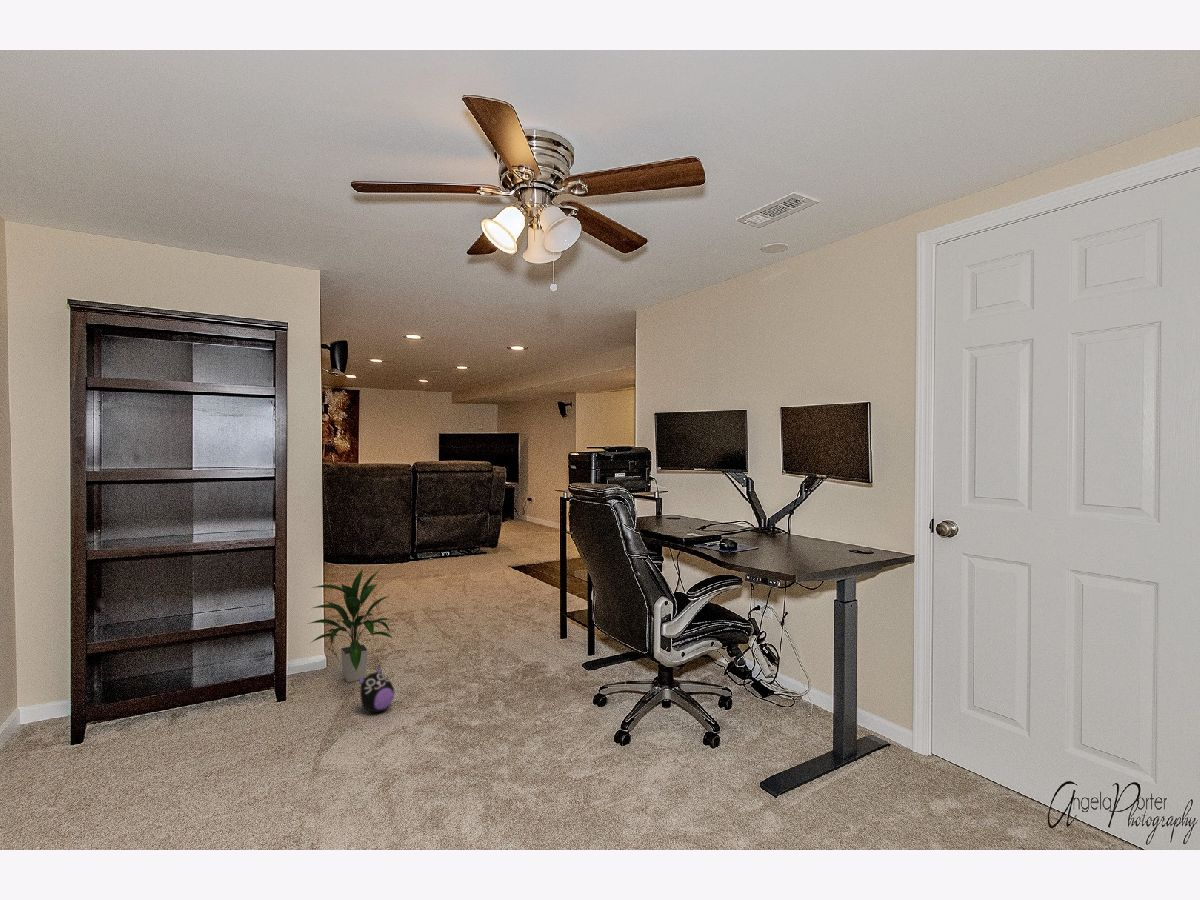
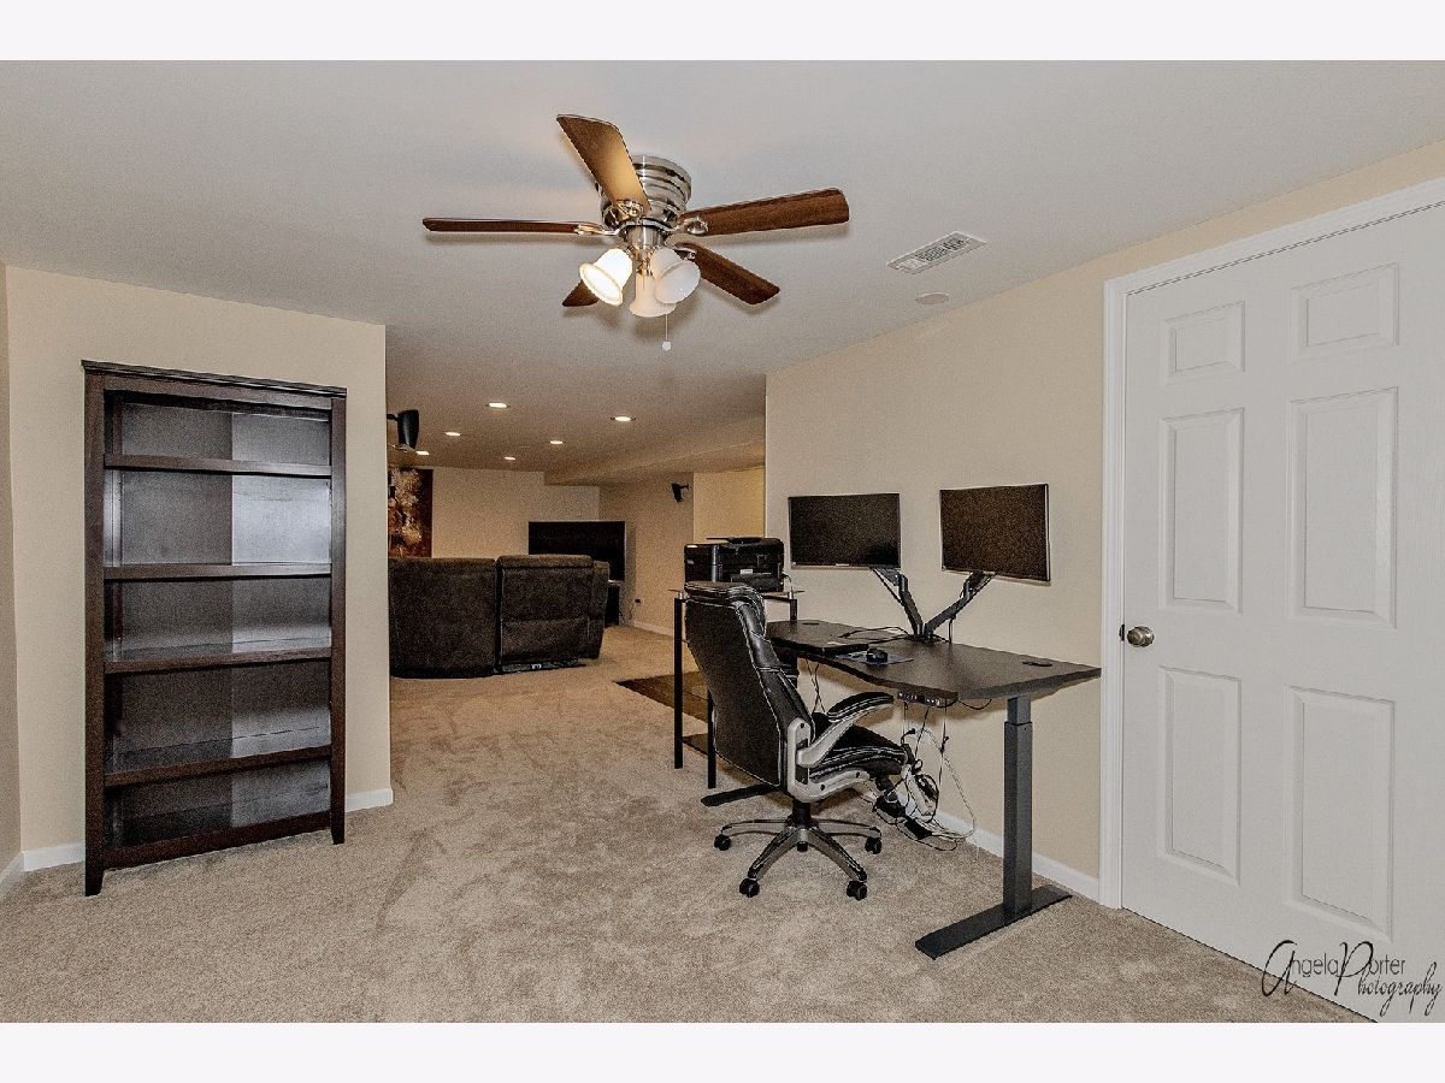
- plush toy (377, 688)
- indoor plant (352, 625)
